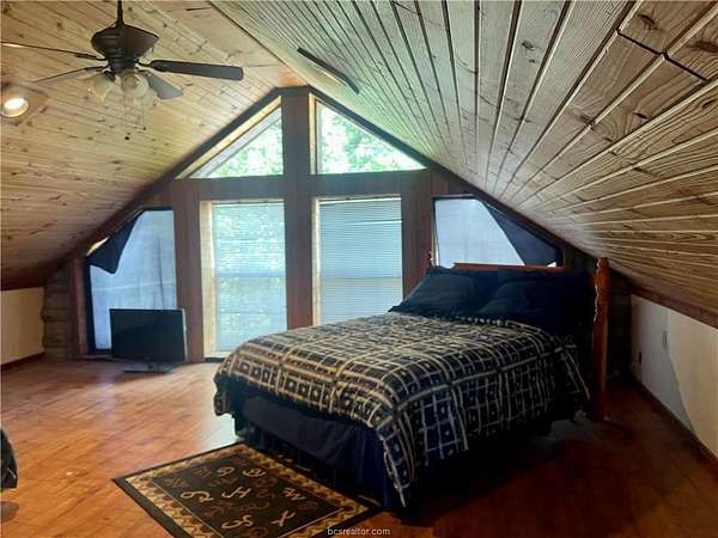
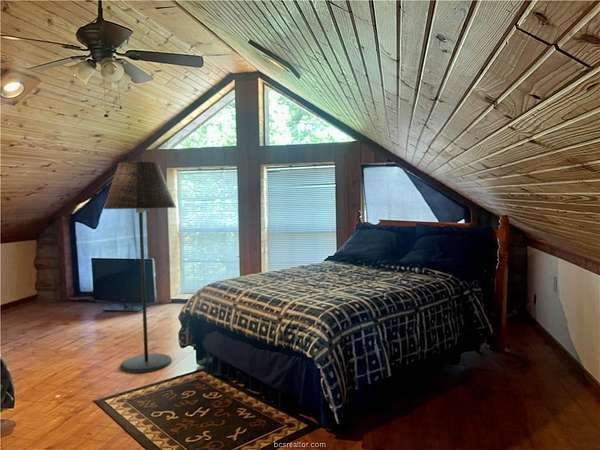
+ floor lamp (142, 264)
